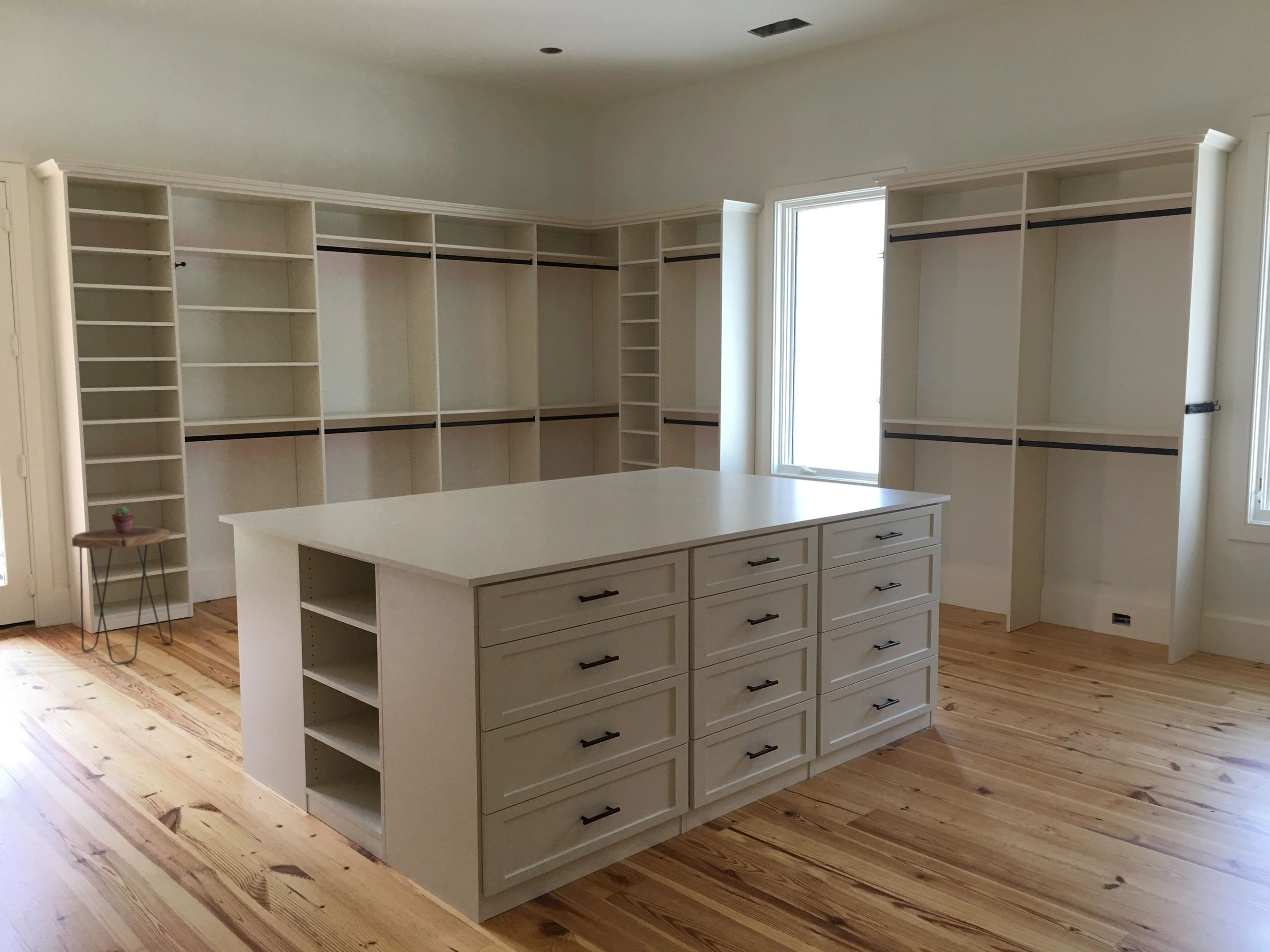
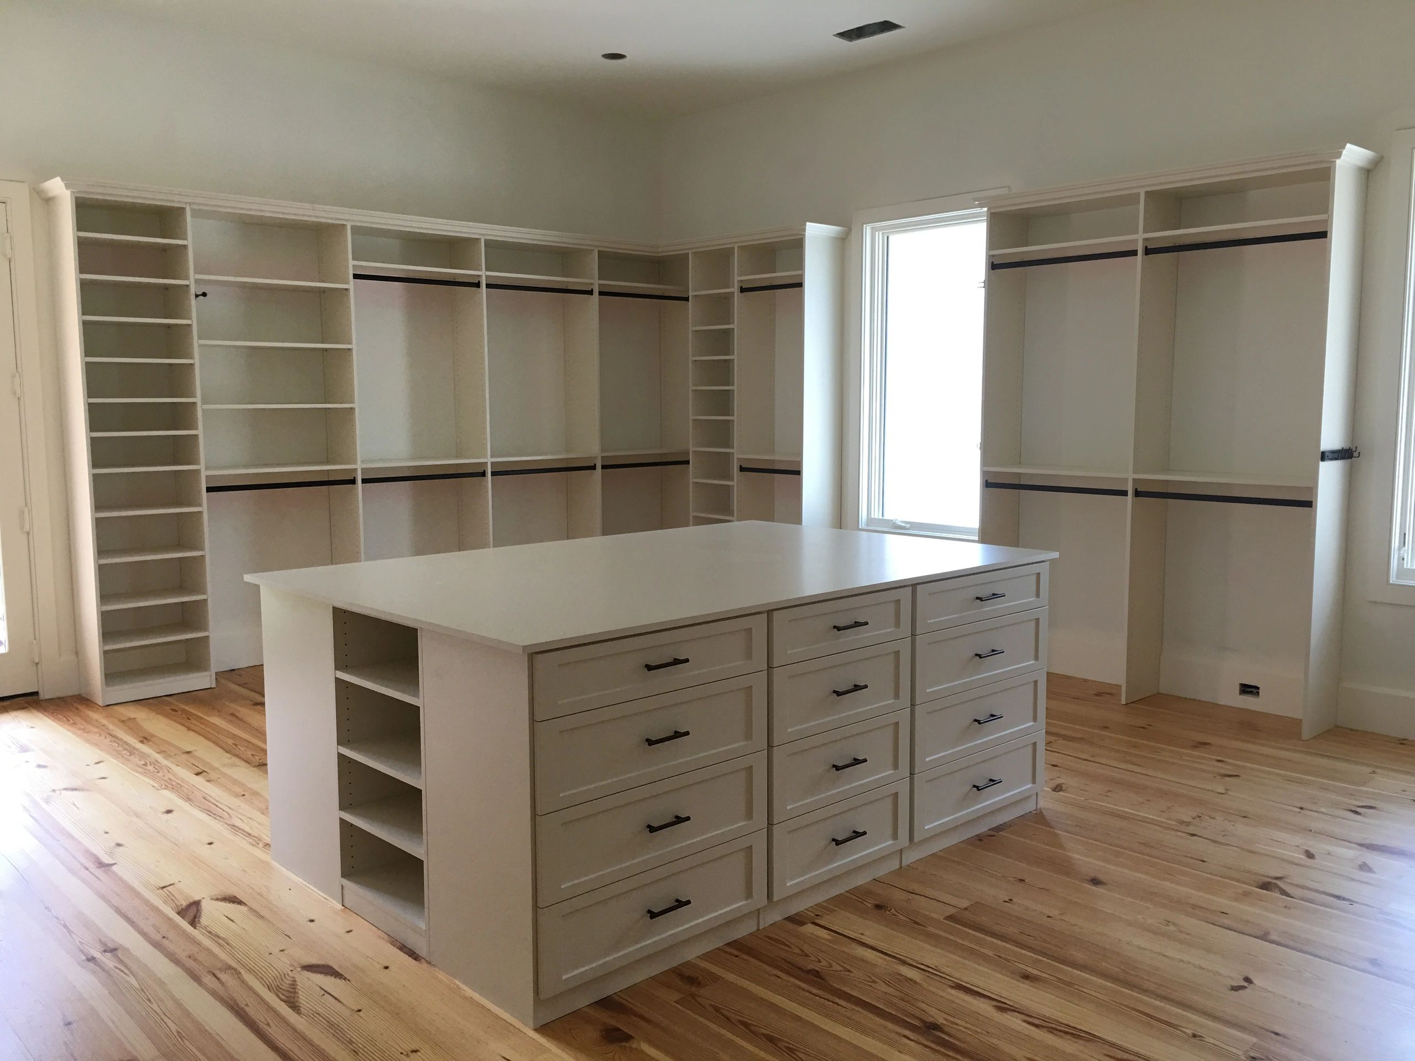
- potted succulent (123, 519)
- side table (140, 593)
